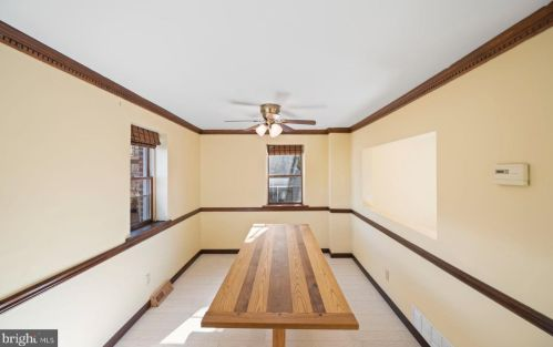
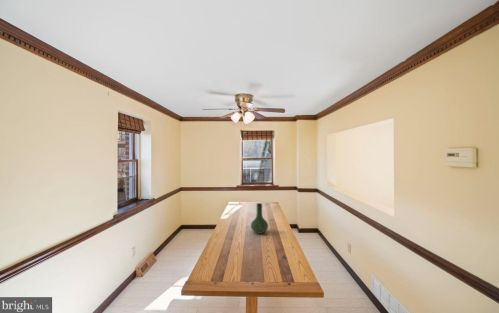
+ vase (259, 217)
